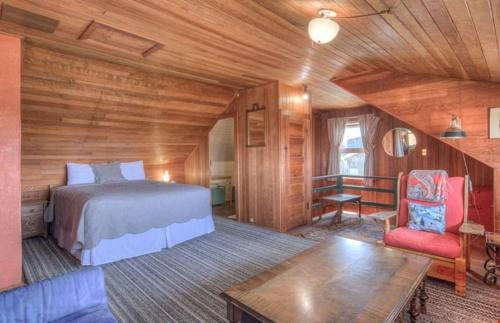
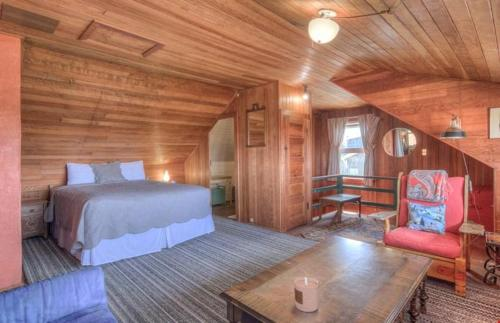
+ candle (306, 291)
